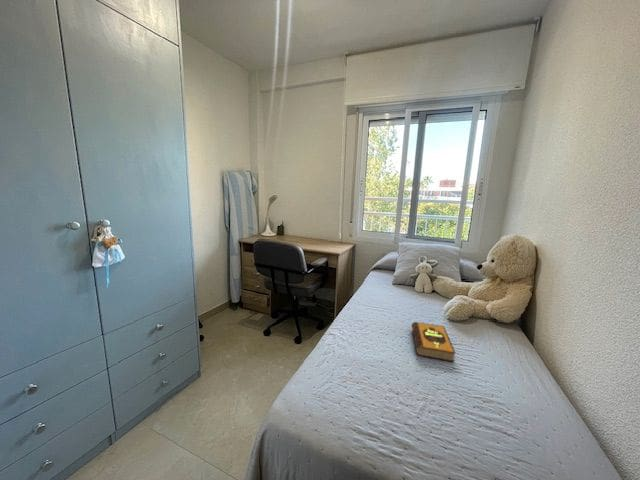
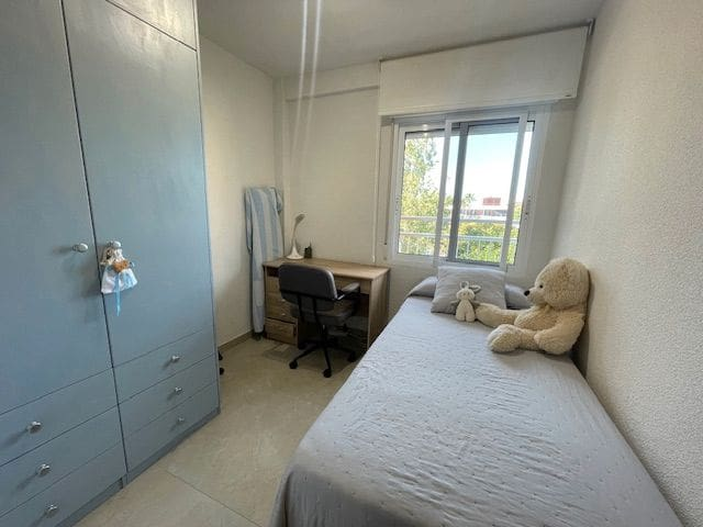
- hardback book (430, 339)
